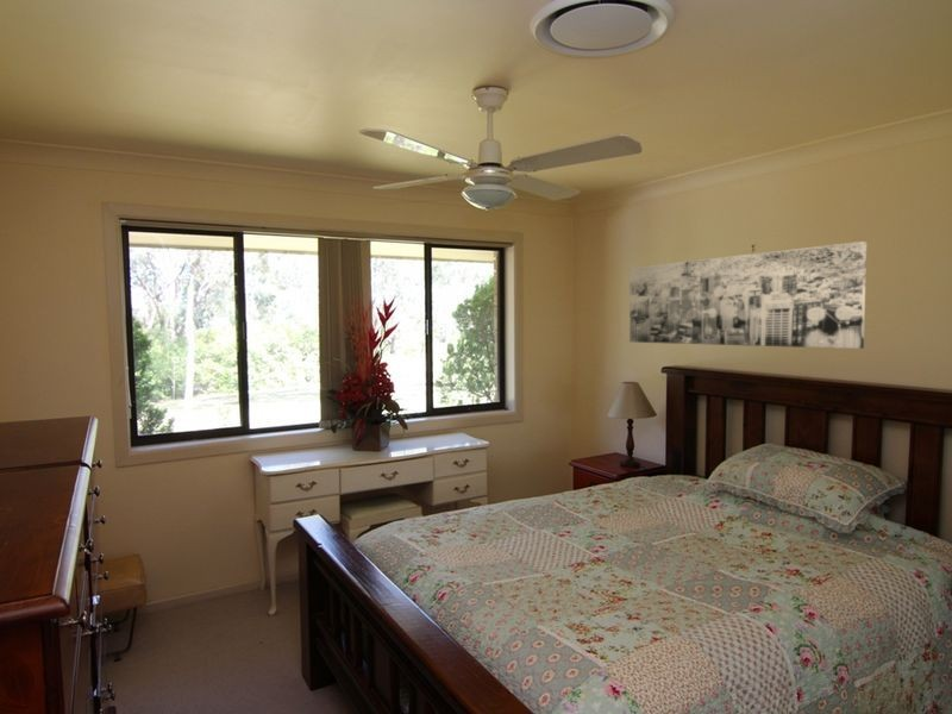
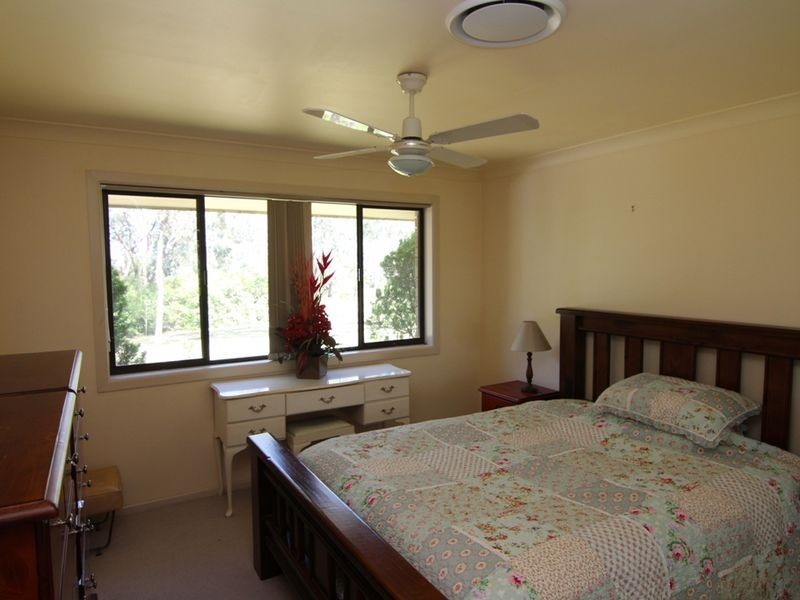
- wall art (726, 301)
